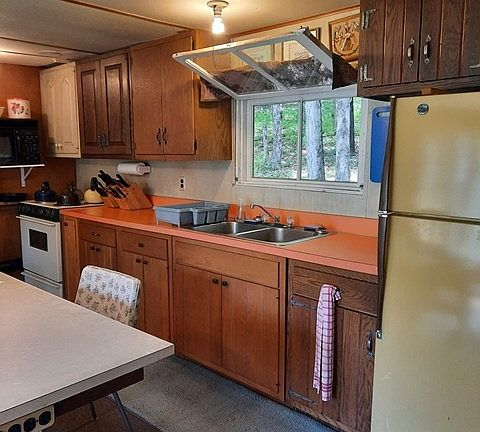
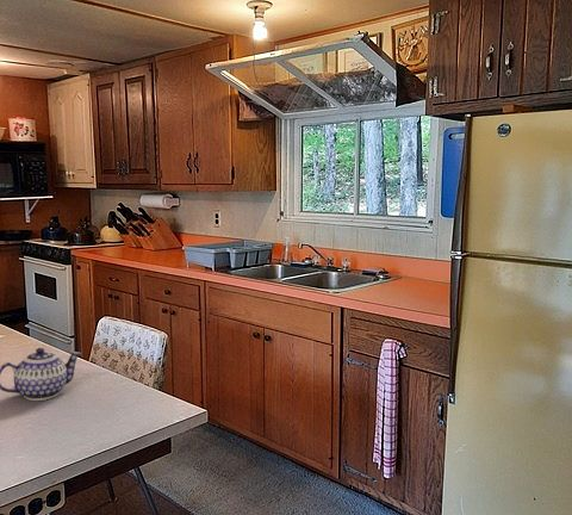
+ teapot (41, 371)
